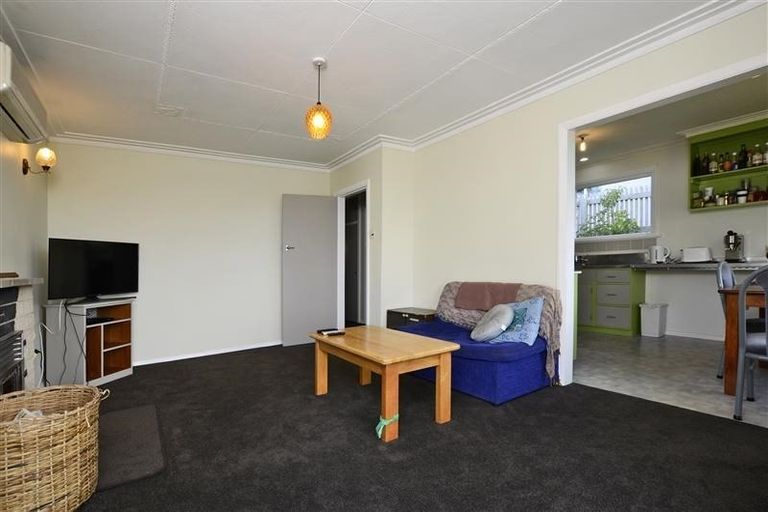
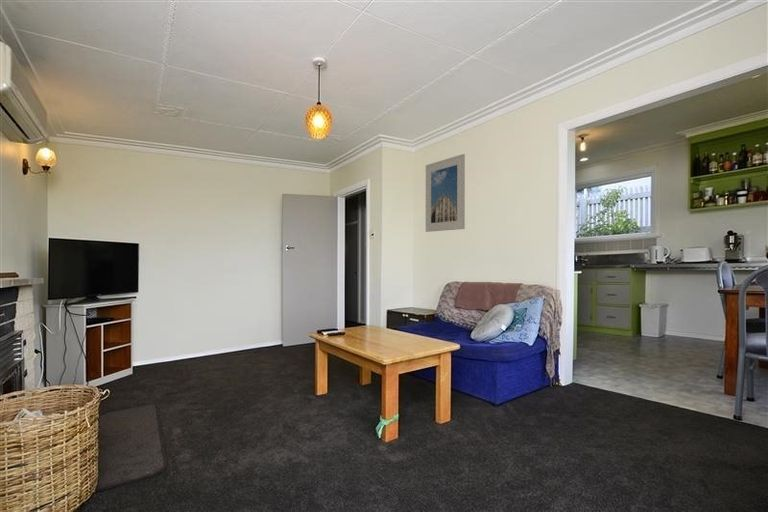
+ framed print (444, 195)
